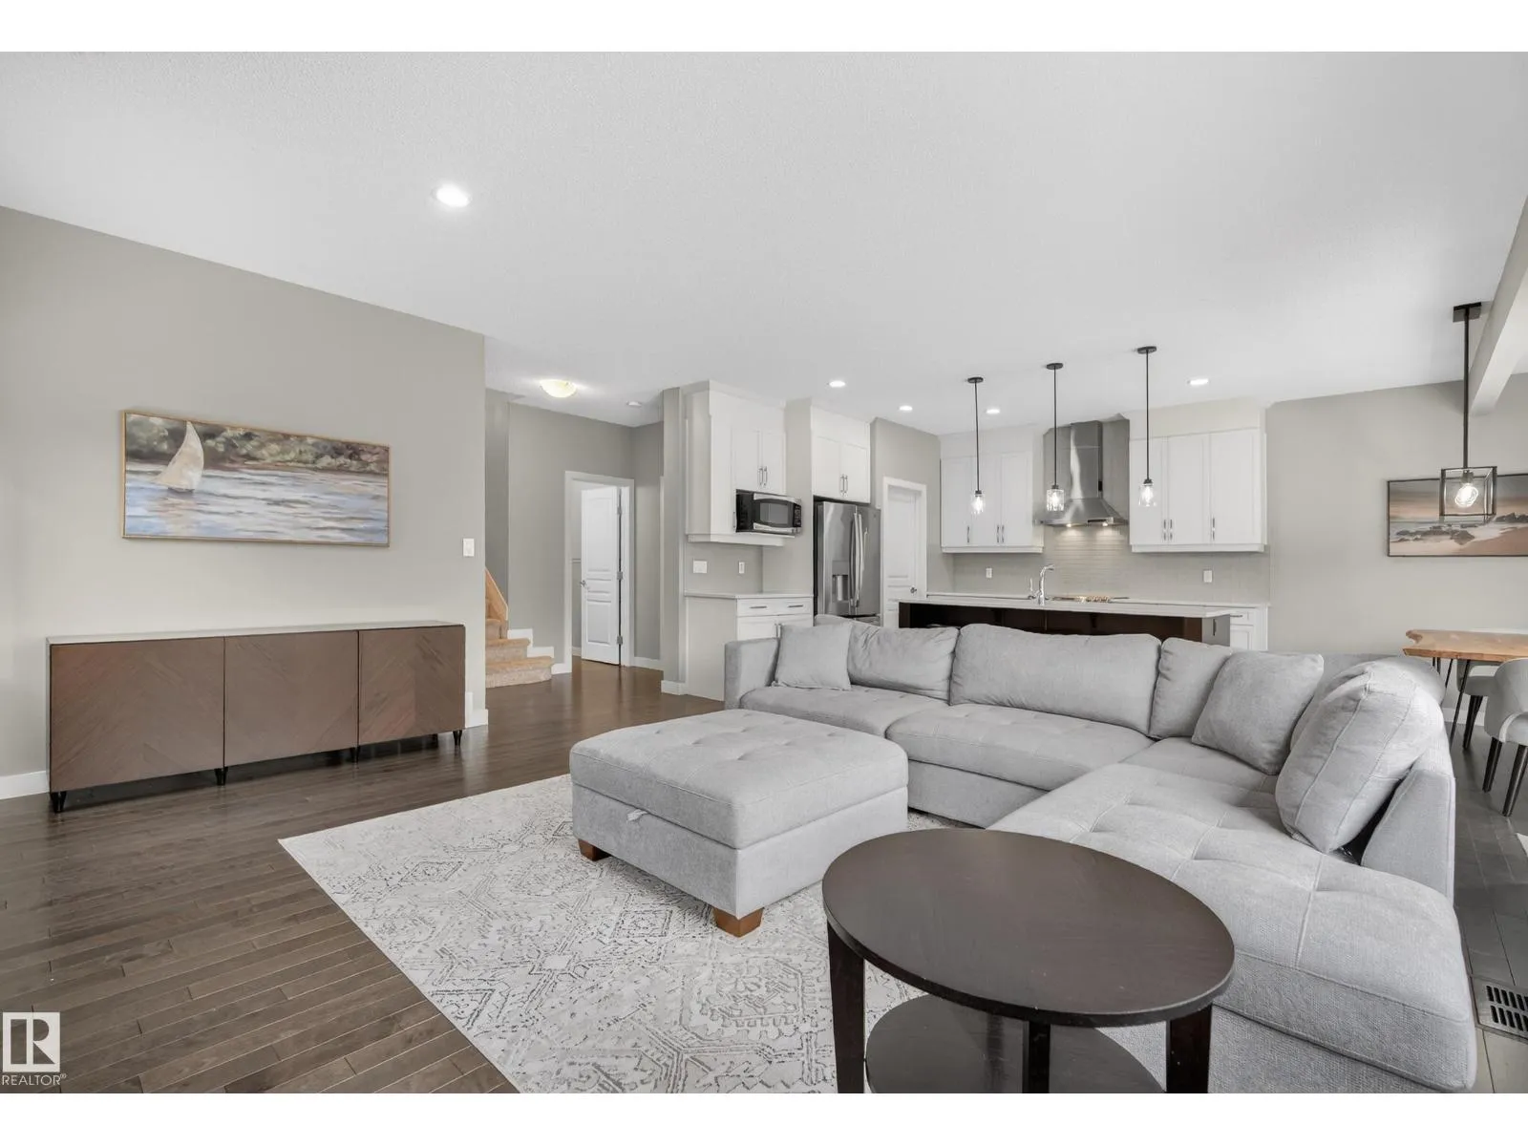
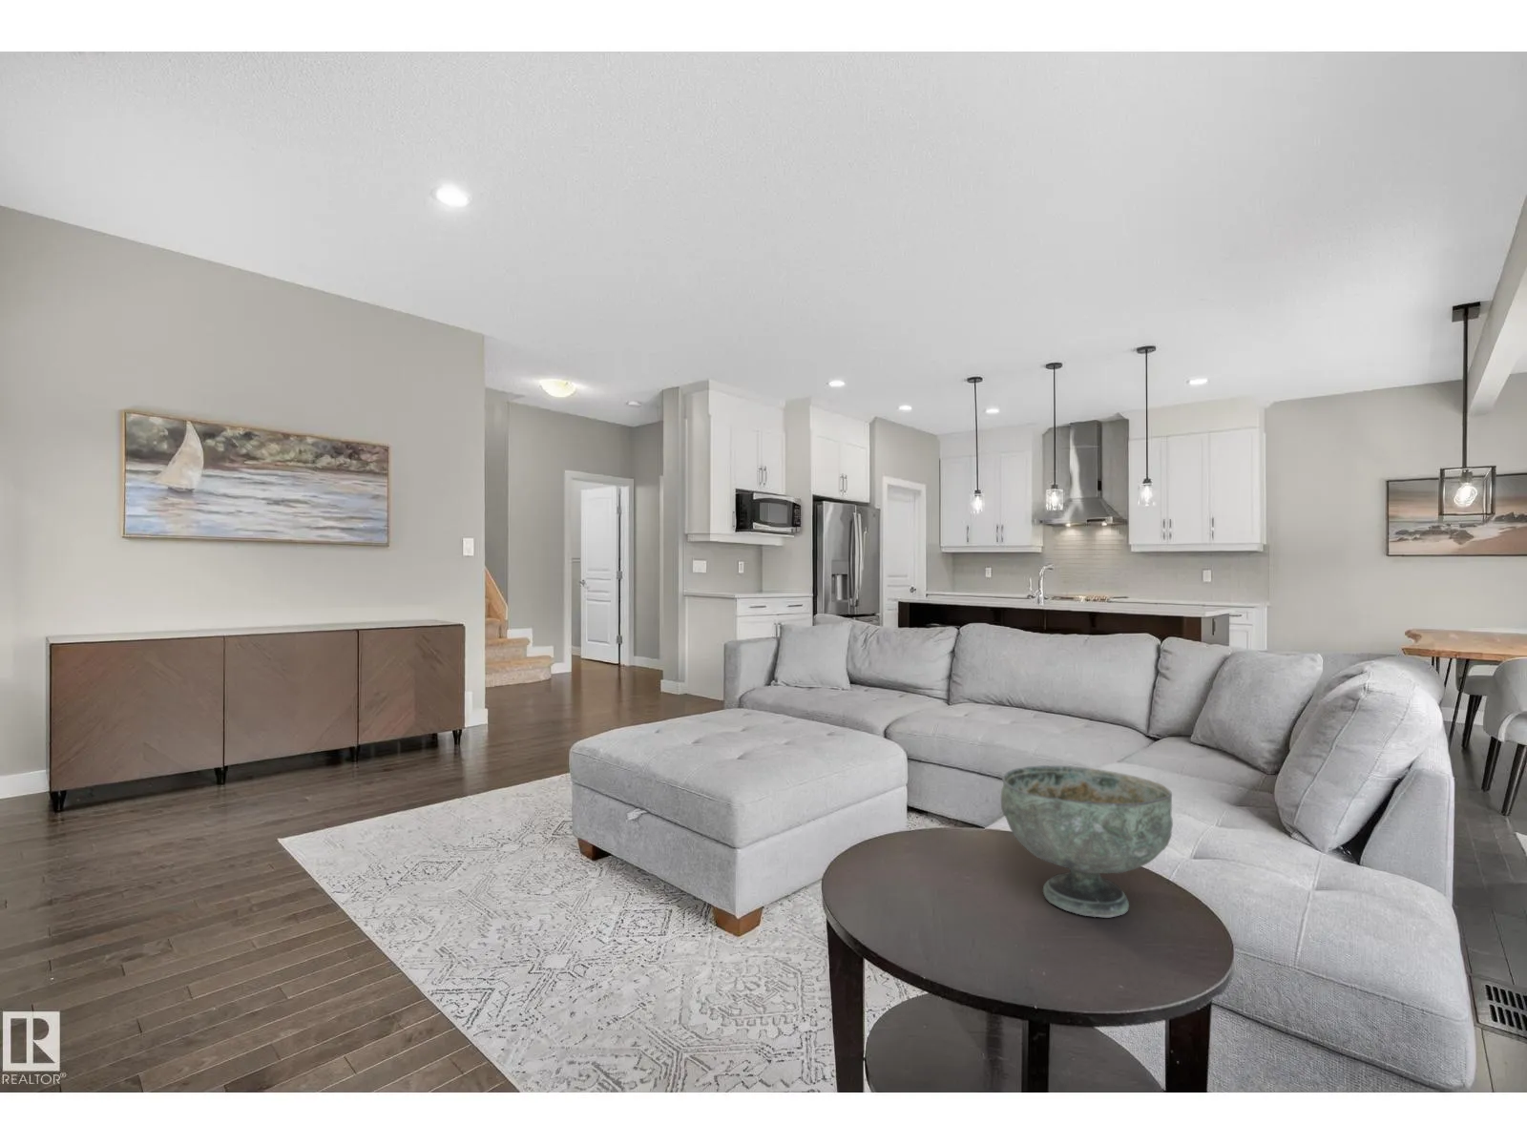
+ decorative bowl (1085, 838)
